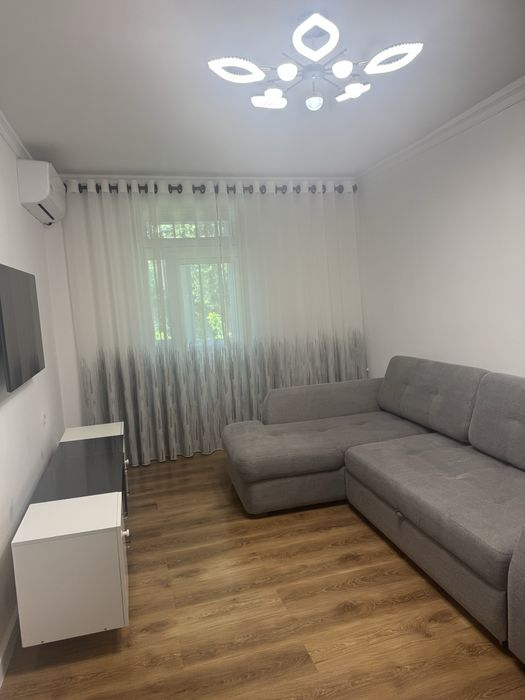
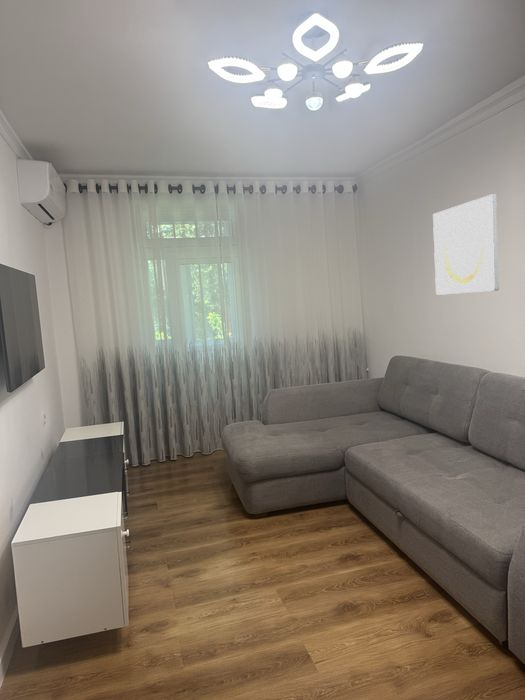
+ wall art (463, 249)
